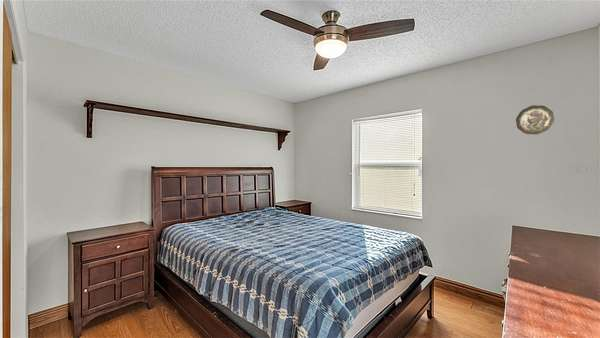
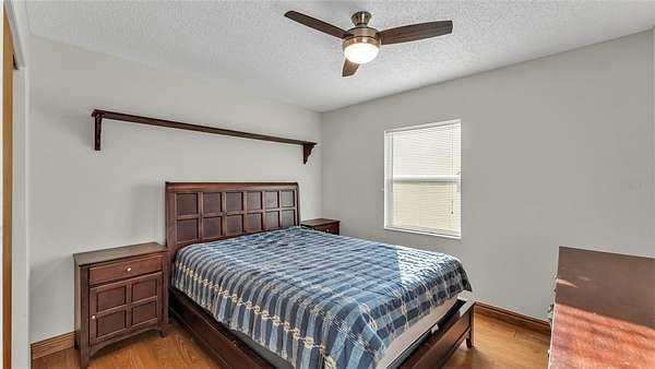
- decorative plate (534, 120)
